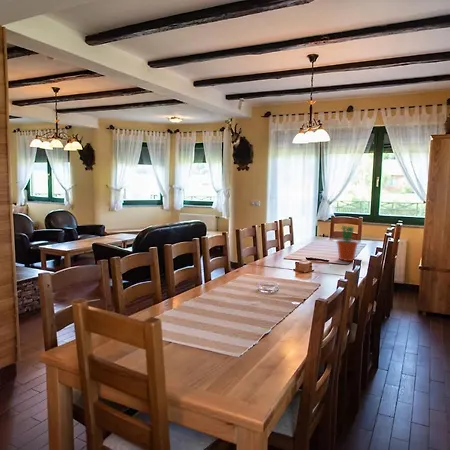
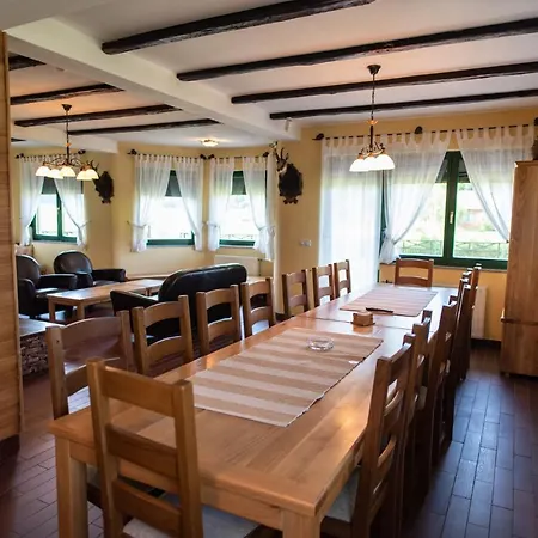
- flower pot (347, 242)
